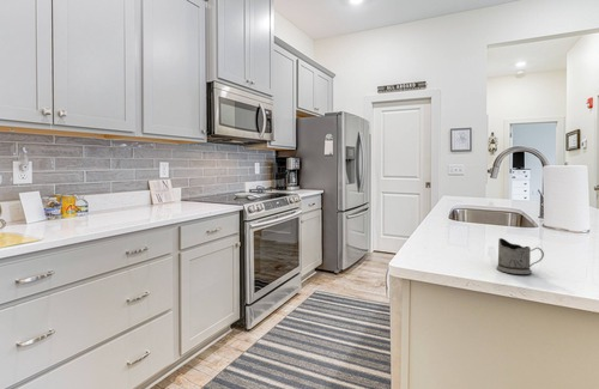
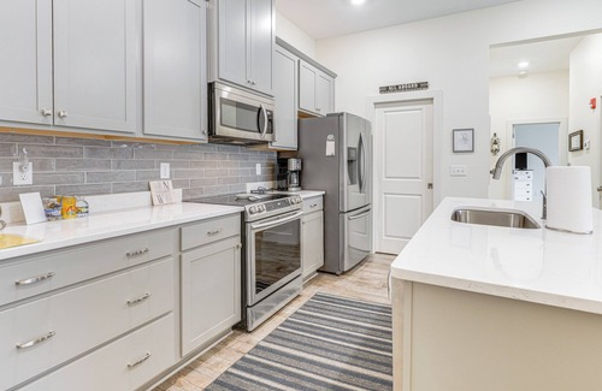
- tea glass holder (519, 255)
